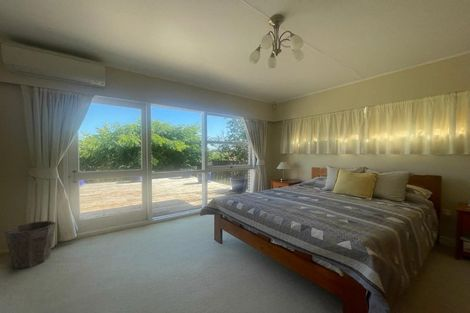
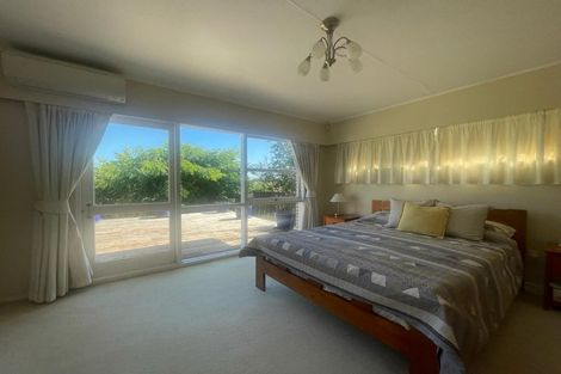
- waste bin (31, 243)
